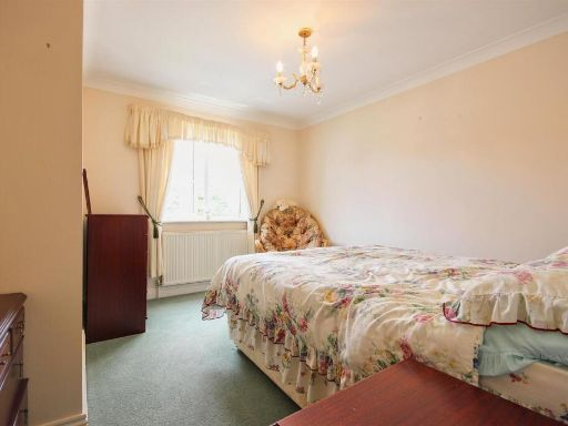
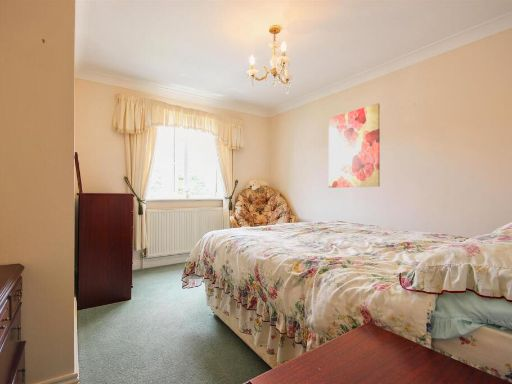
+ wall art (352, 149)
